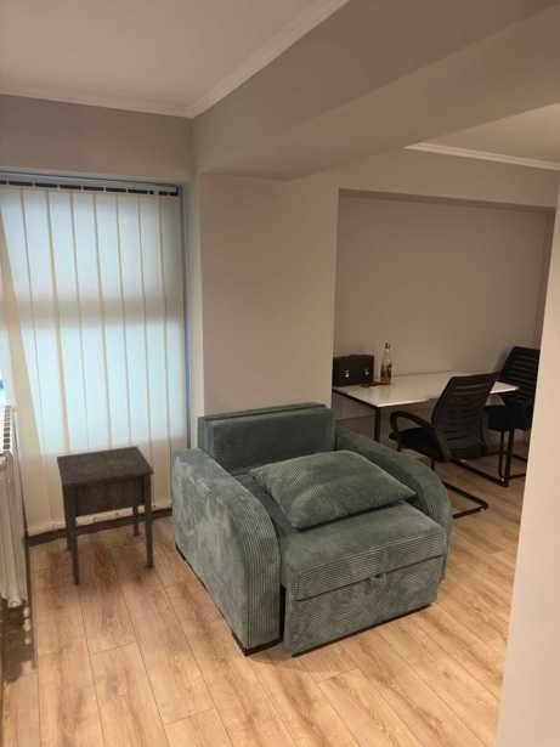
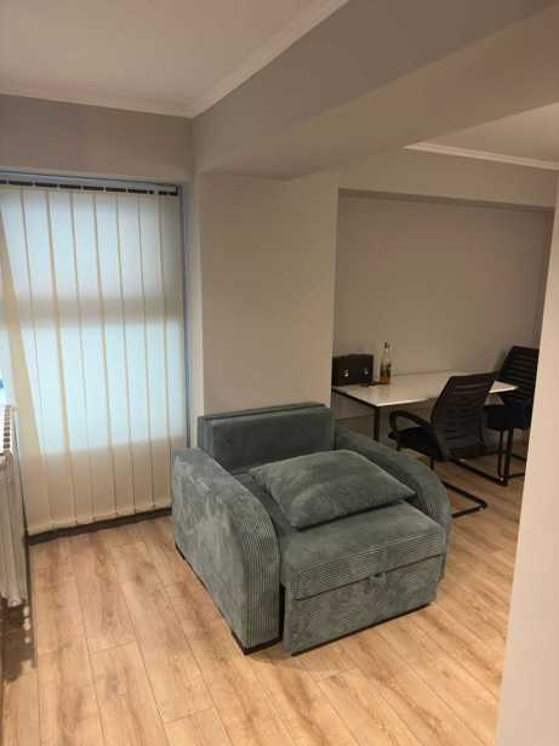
- nightstand (106, 510)
